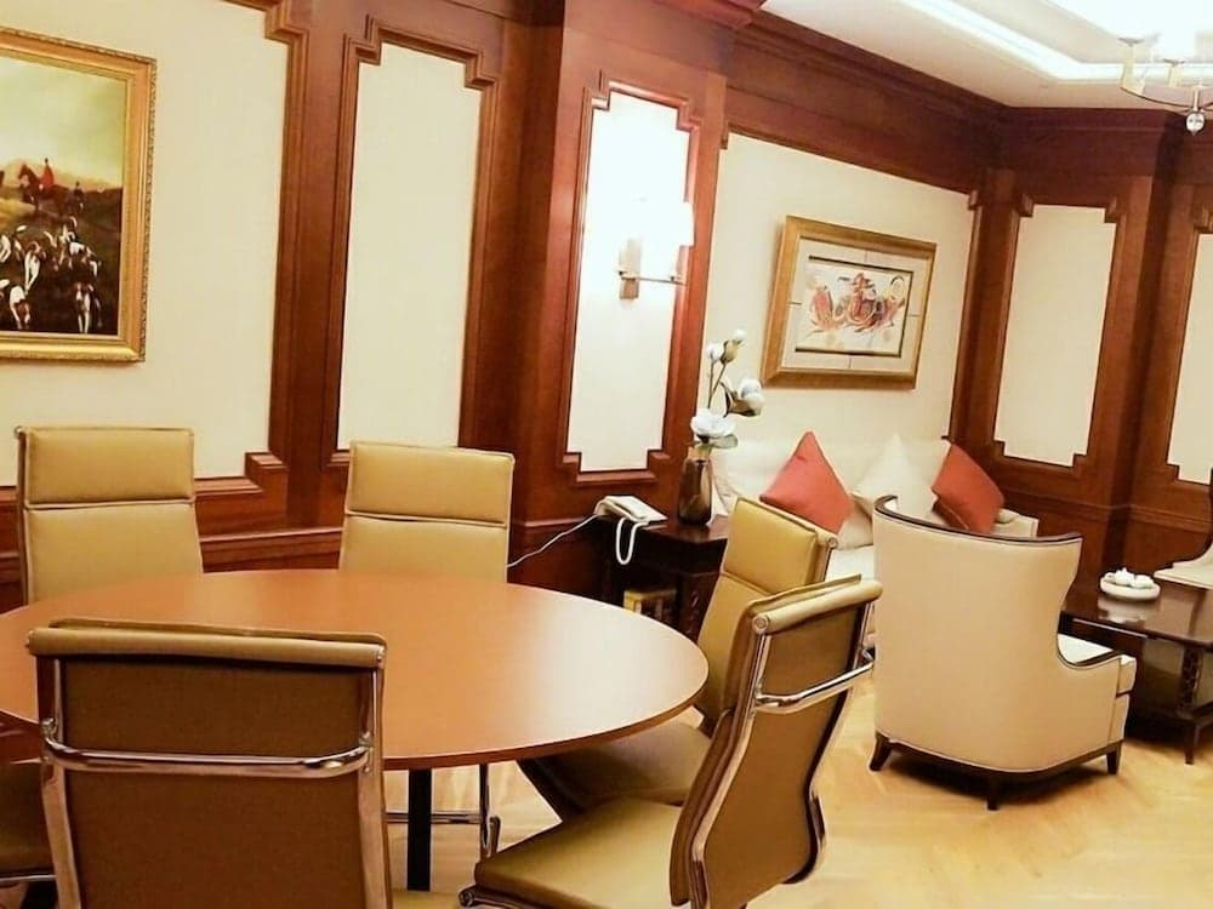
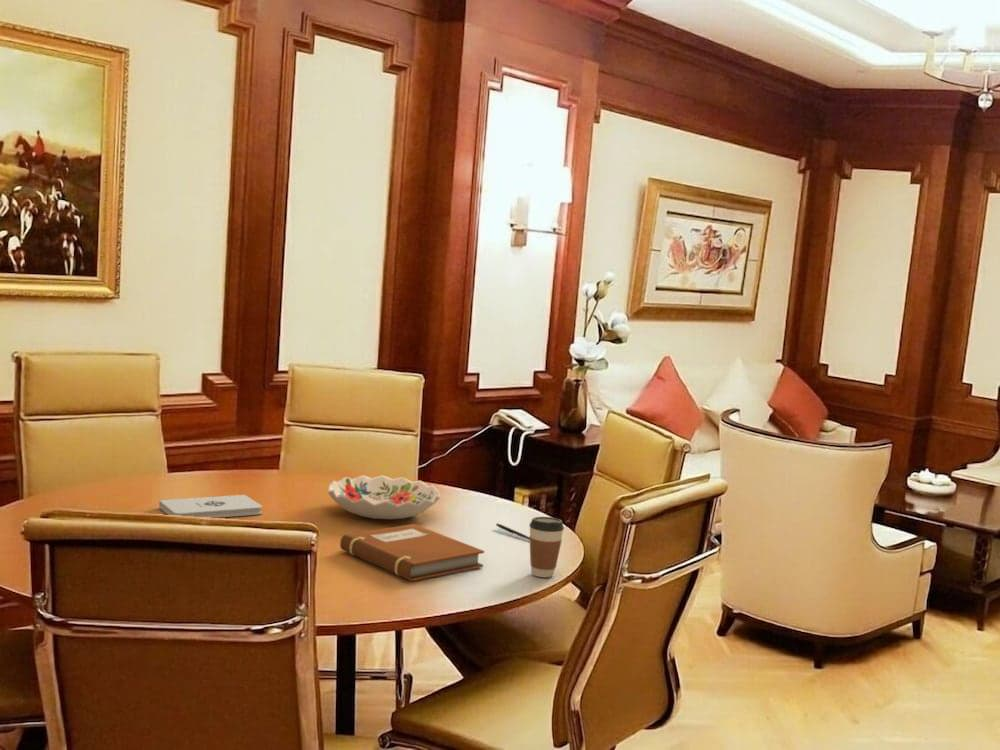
+ notebook (409, 550)
+ decorative bowl (383, 500)
+ pen (516, 532)
+ notepad (211, 507)
+ coffee cup (544, 546)
